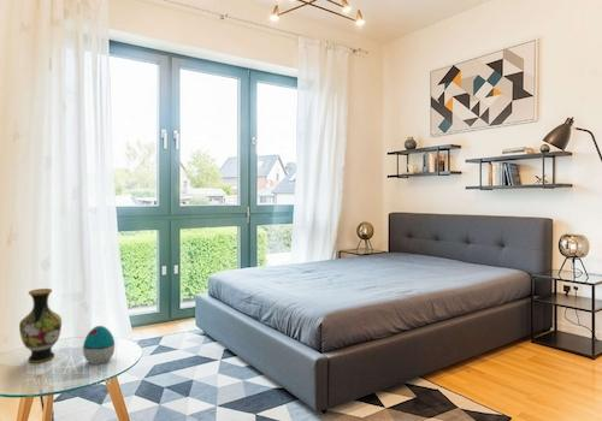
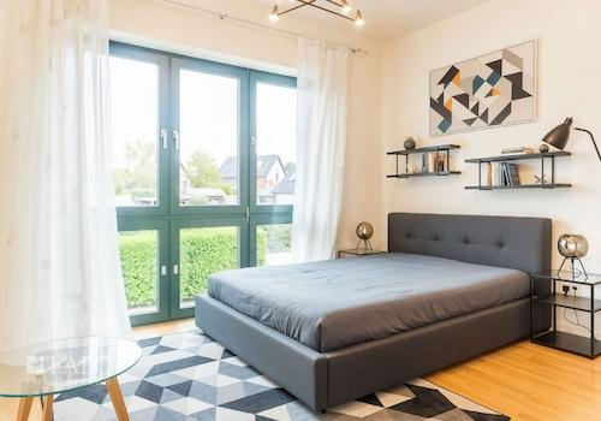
- decorative egg (99, 343)
- vase (41, 324)
